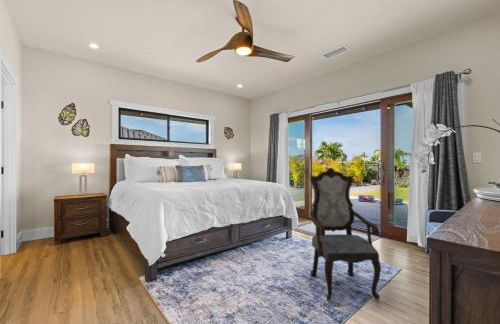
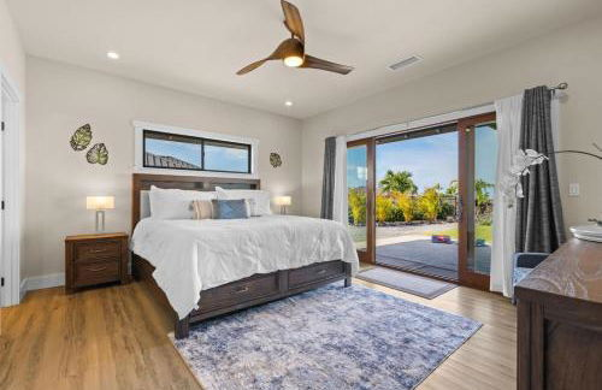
- armchair (341, 227)
